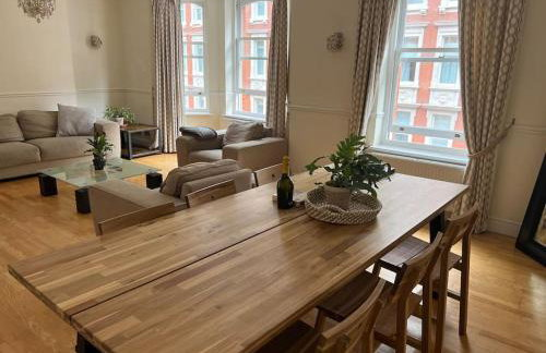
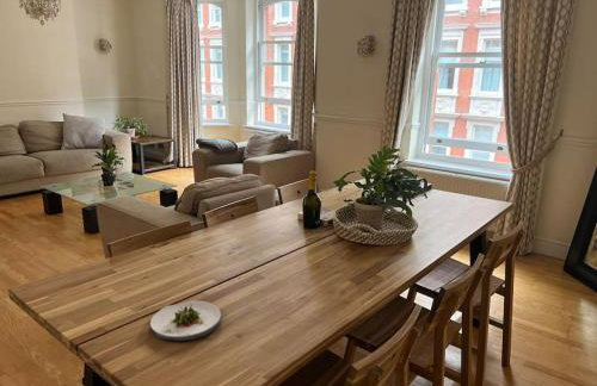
+ salad plate (186, 315)
